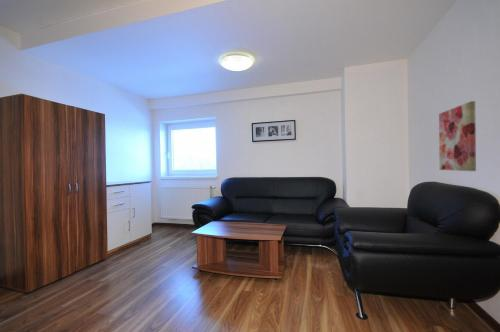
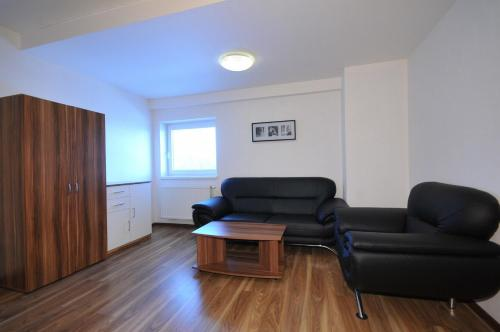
- wall art (455, 139)
